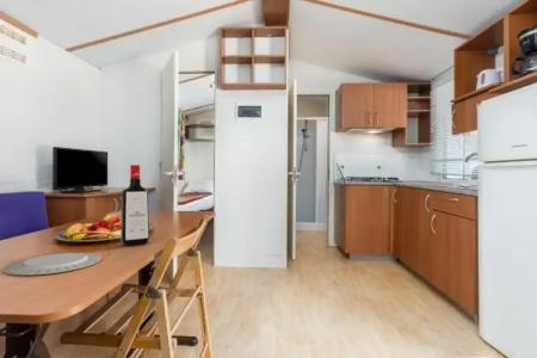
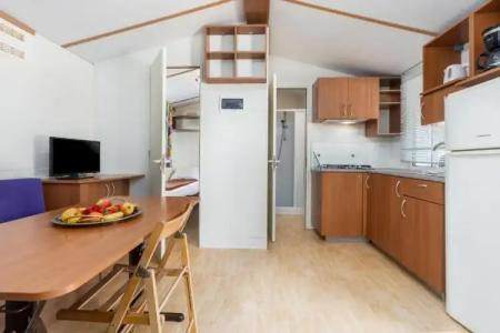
- chinaware (55, 260)
- liquor bottle (135, 204)
